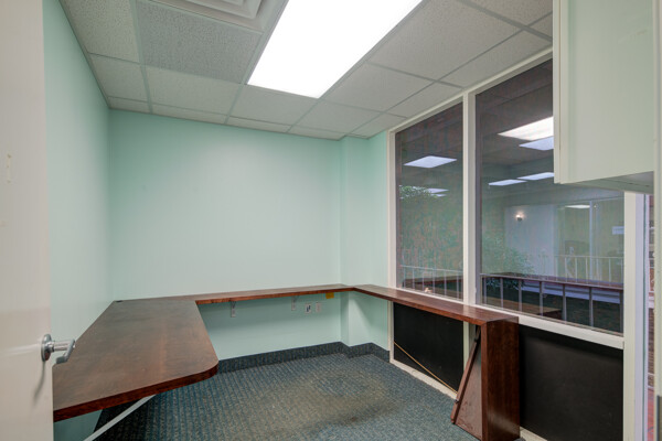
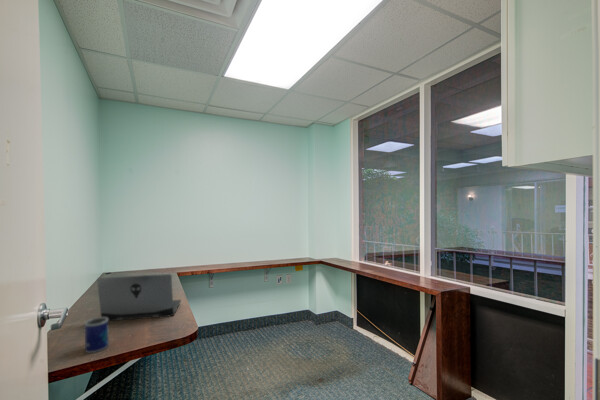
+ laptop (143, 291)
+ mug (96, 332)
